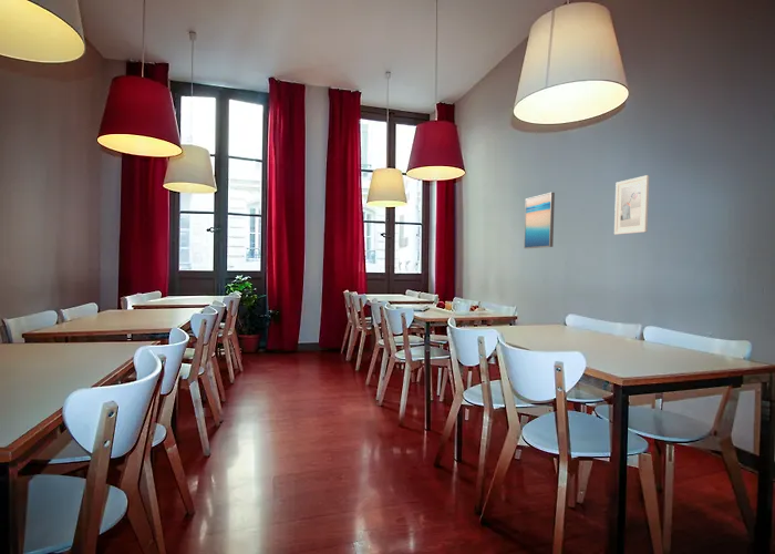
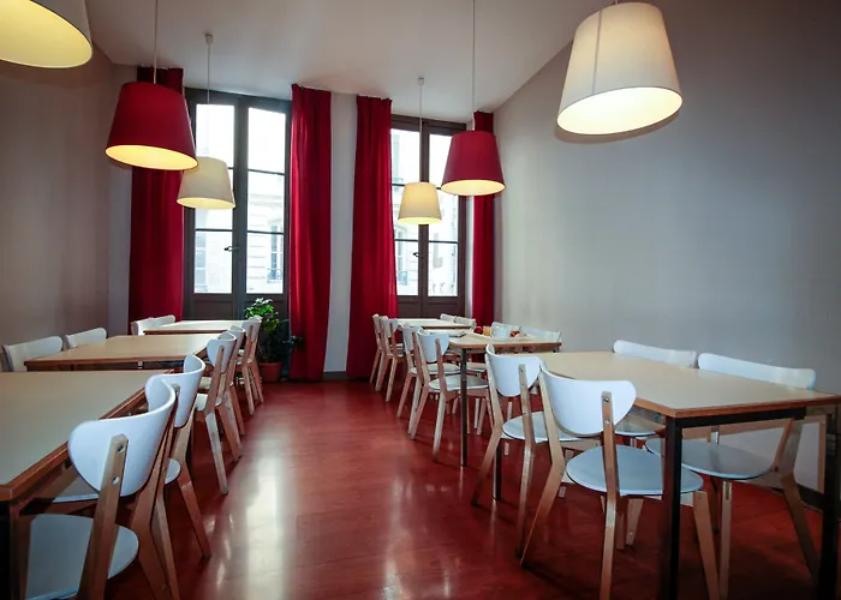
- wall art (538, 222)
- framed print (630, 206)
